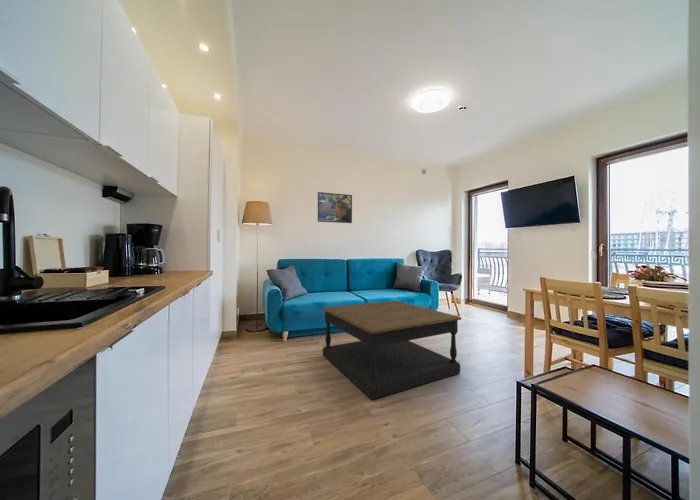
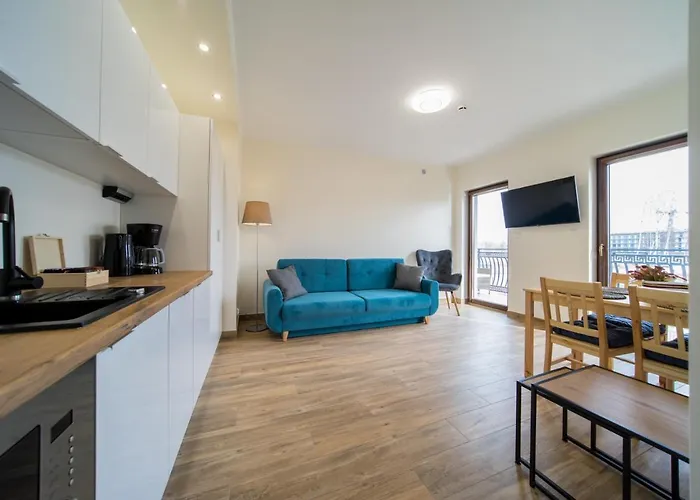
- coffee table (386, 337)
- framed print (335, 208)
